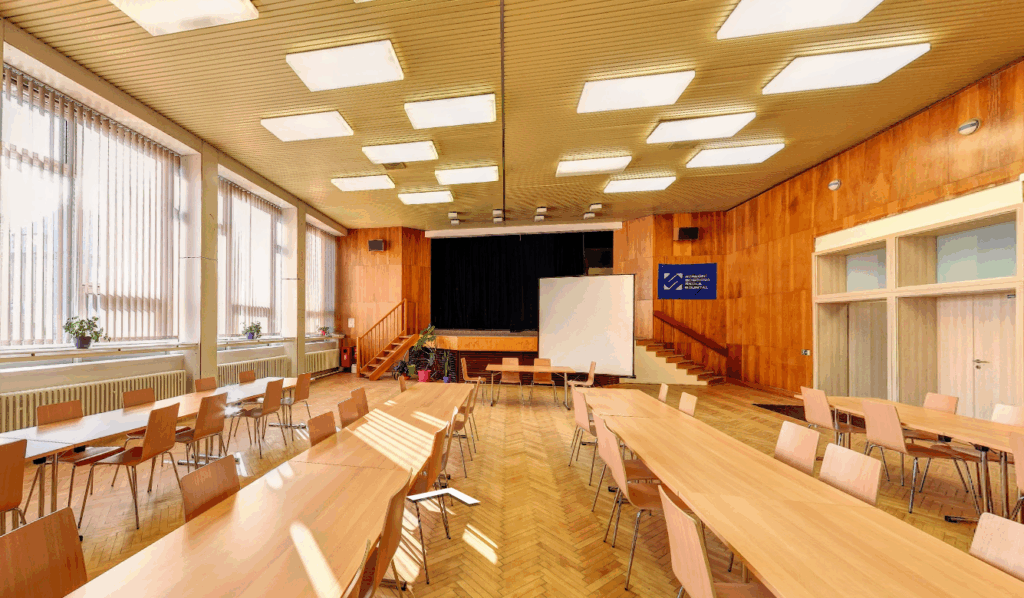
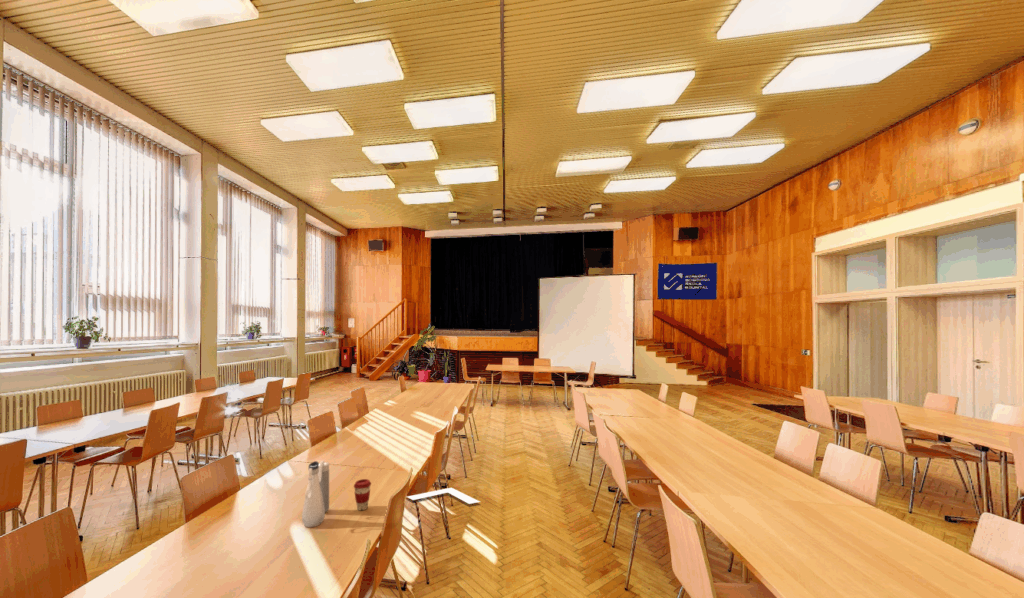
+ coffee cup (362, 494)
+ water bottle (316, 490)
